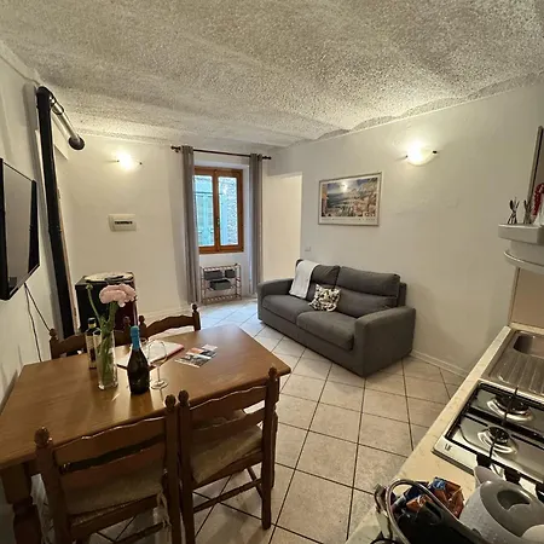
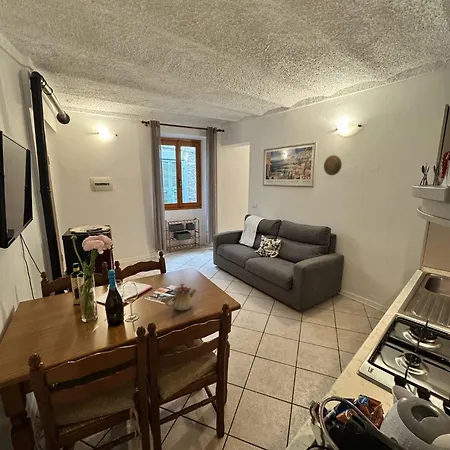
+ decorative plate (331, 165)
+ teapot (181, 295)
